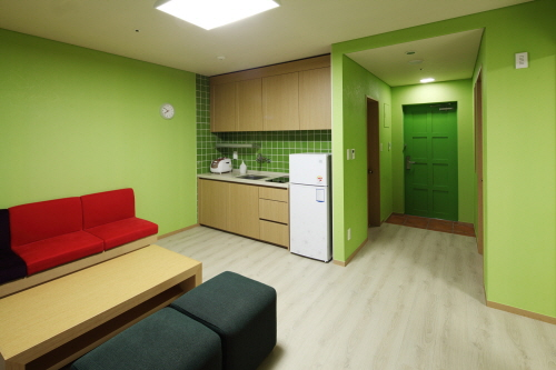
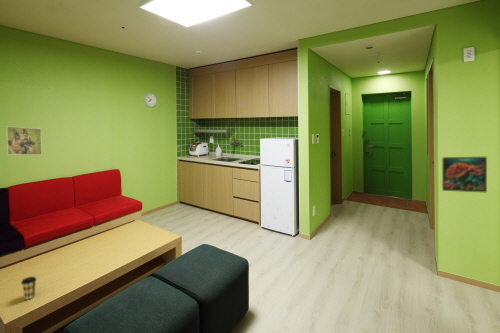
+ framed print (463, 174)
+ coffee cup (29, 288)
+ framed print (24, 141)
